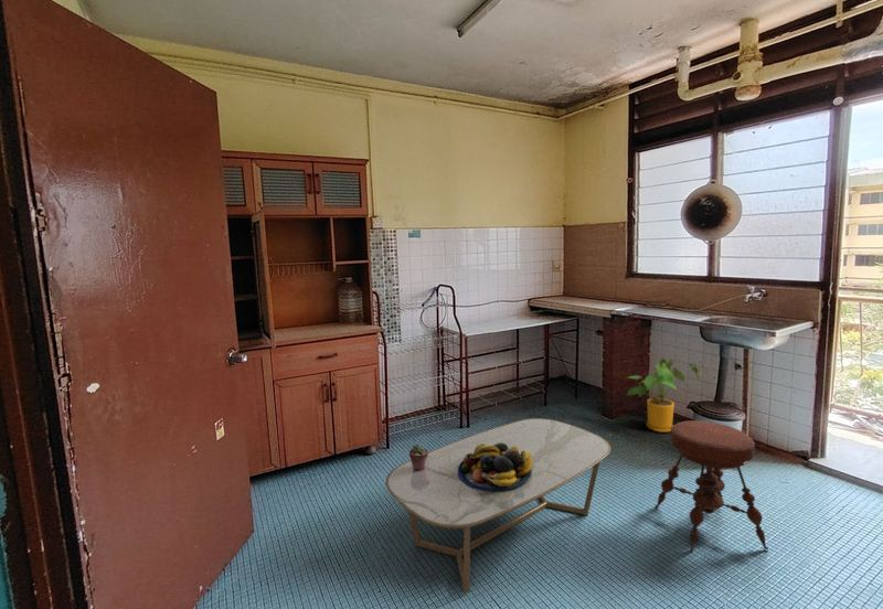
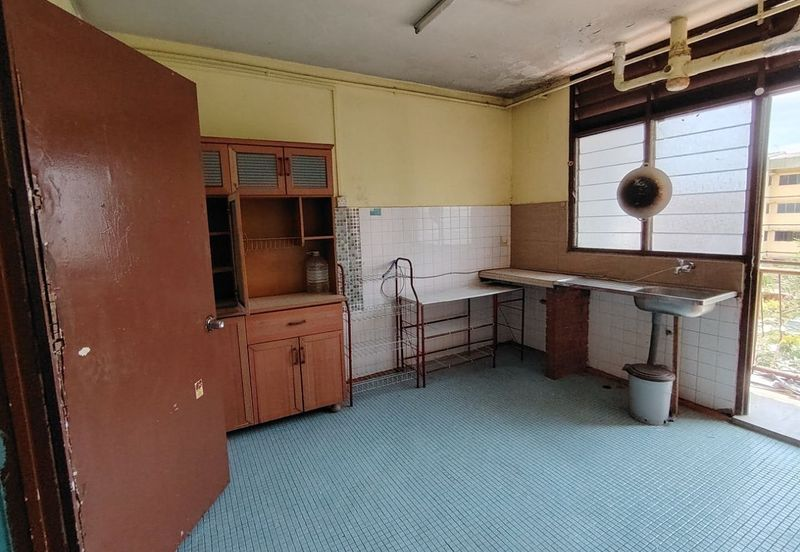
- house plant (660, 394)
- potted succulent (418, 456)
- coffee table (506, 494)
- stool (709, 479)
- fruit bowl (493, 458)
